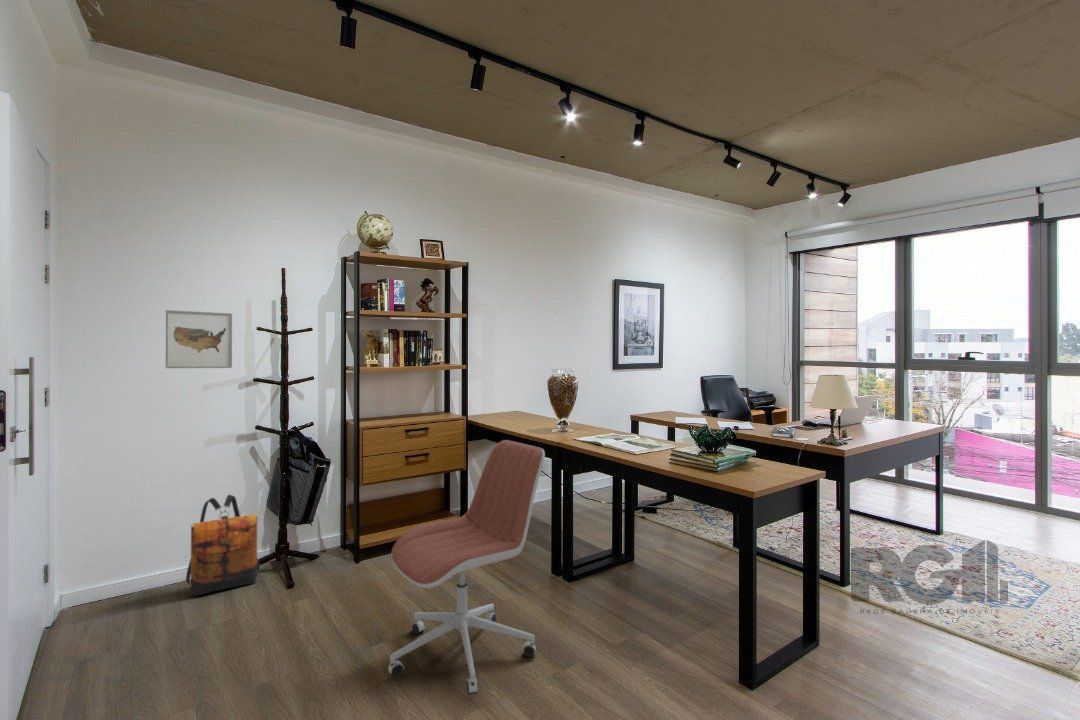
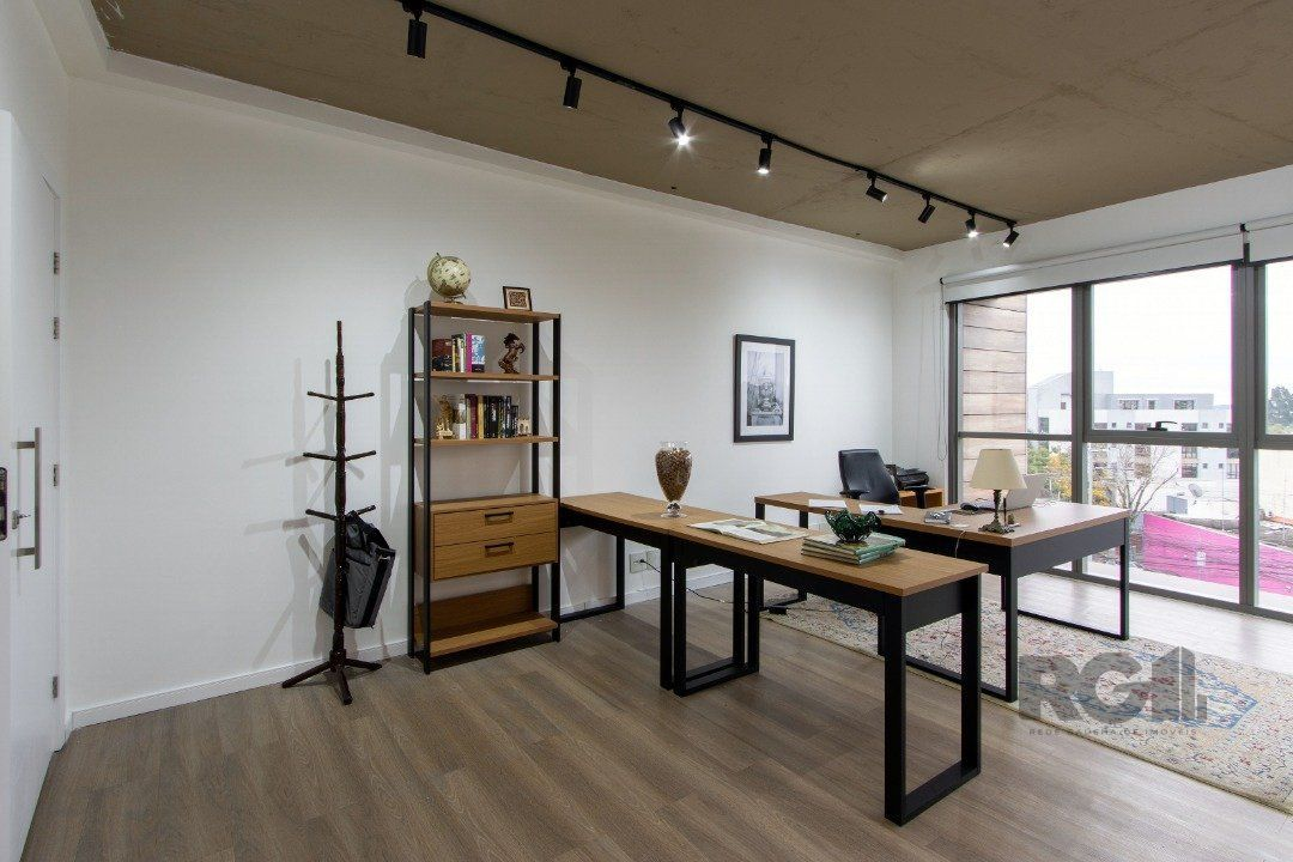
- backpack (223, 540)
- wall art (199, 340)
- office chair (462, 551)
